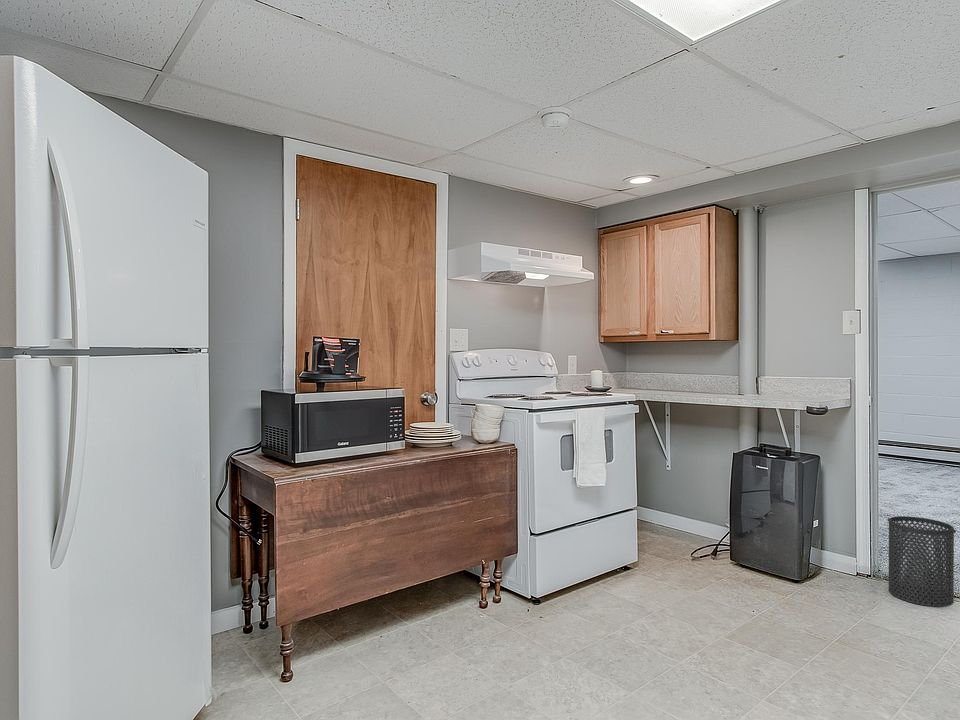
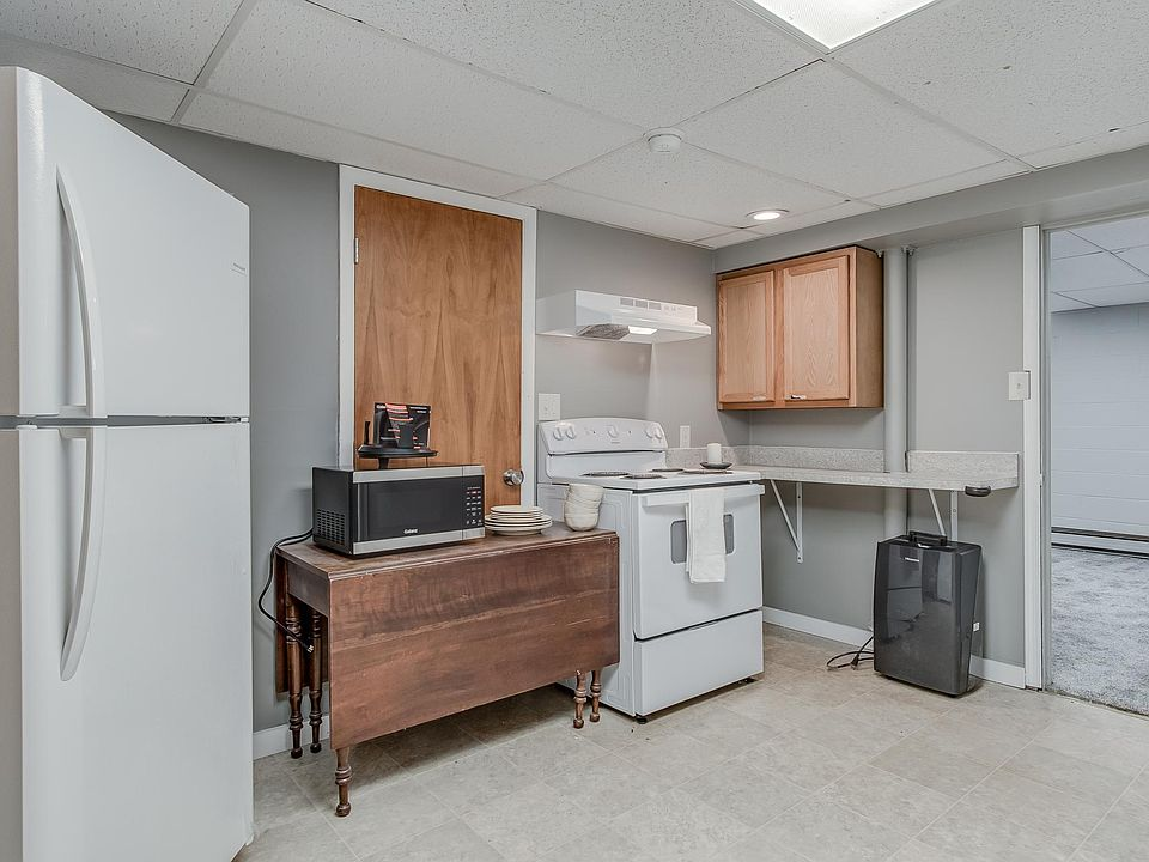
- trash can (920, 559)
